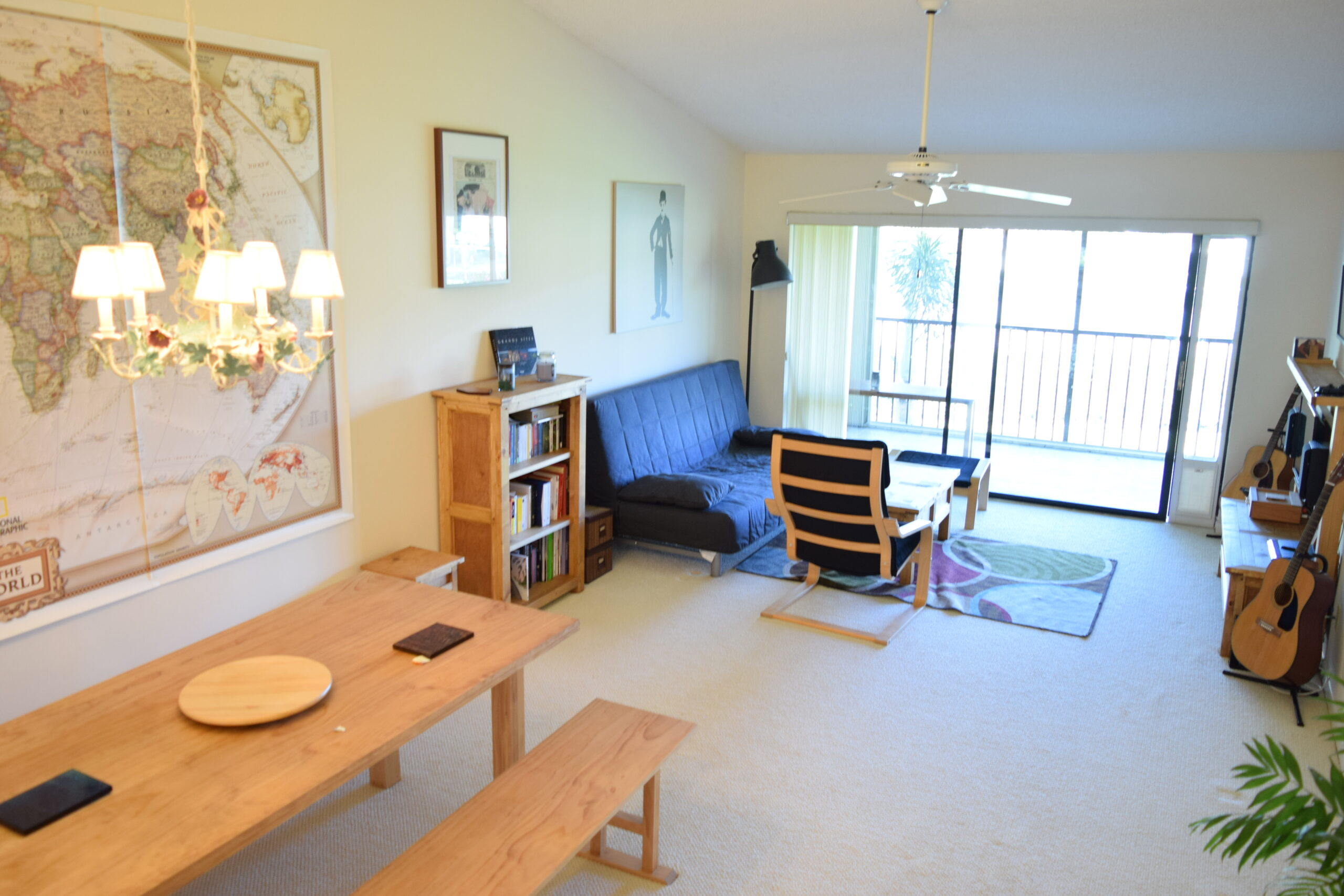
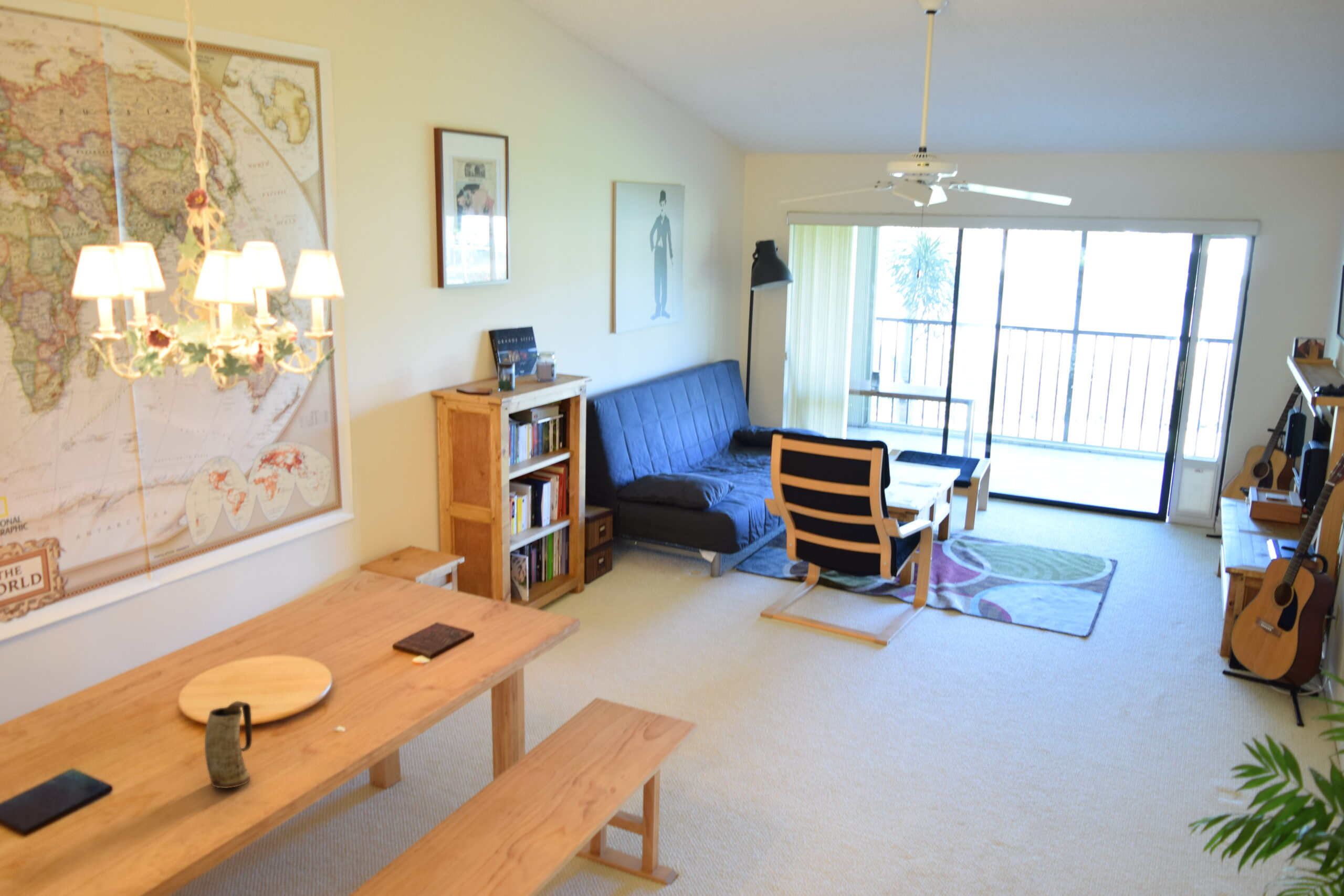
+ mug (234, 744)
